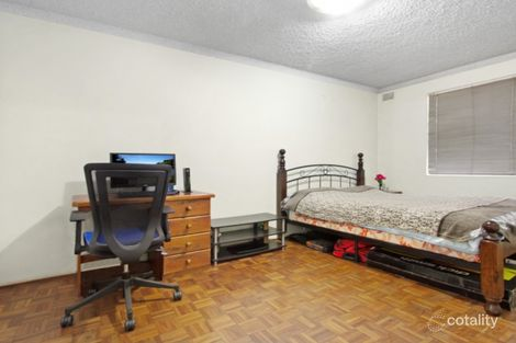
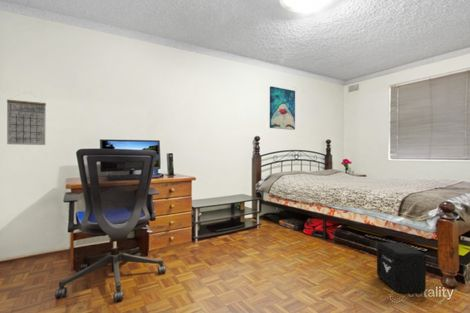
+ calendar (27, 117)
+ wall art (282, 108)
+ air purifier (398, 265)
